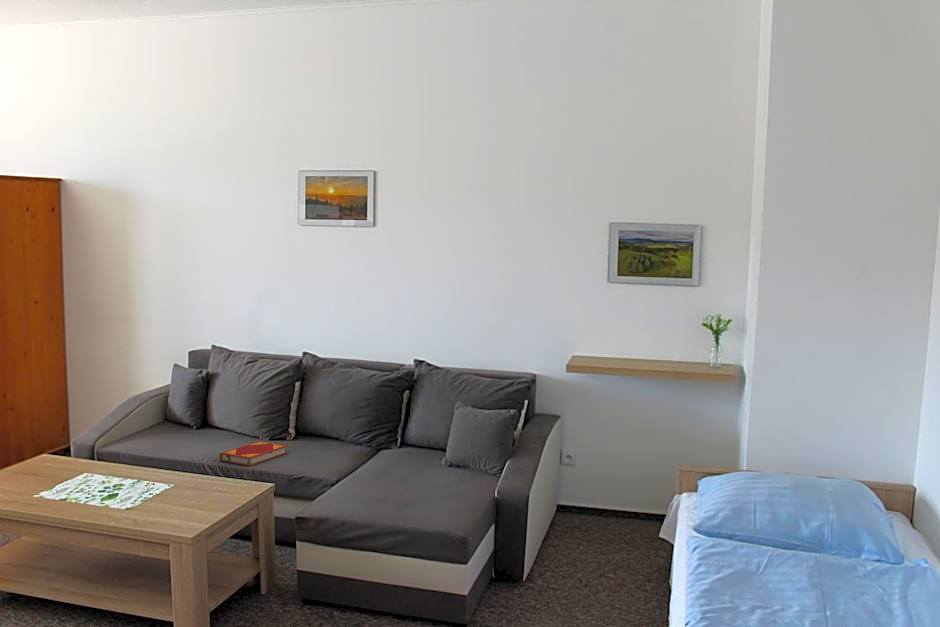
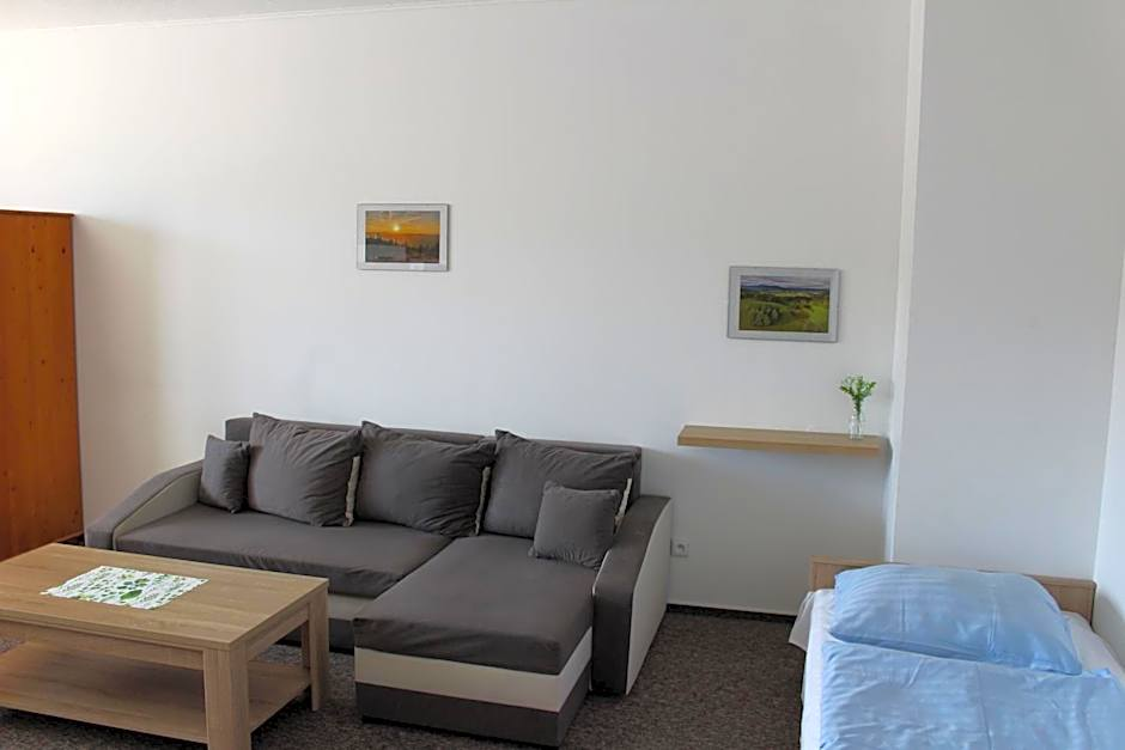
- hardback book (254, 453)
